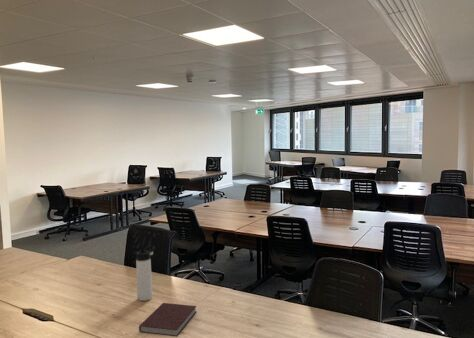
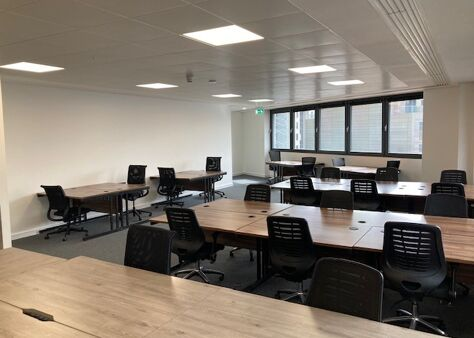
- thermos bottle (146, 273)
- notebook (169, 318)
